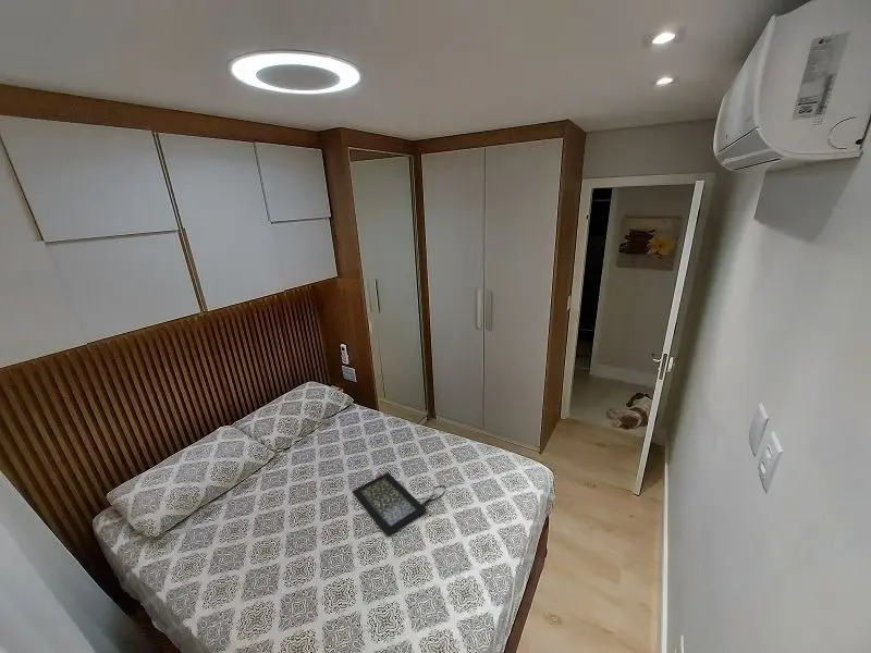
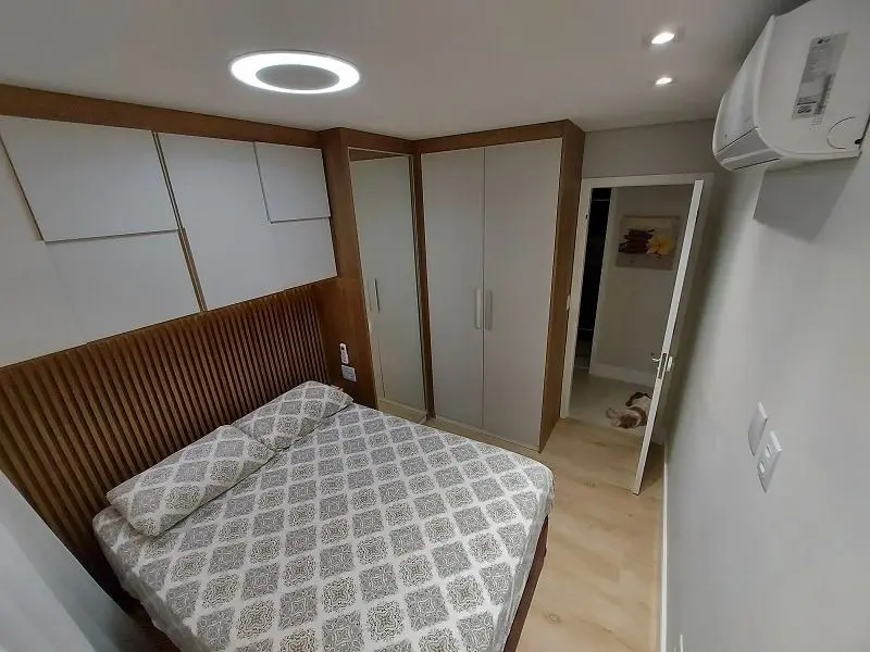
- clutch bag (391, 501)
